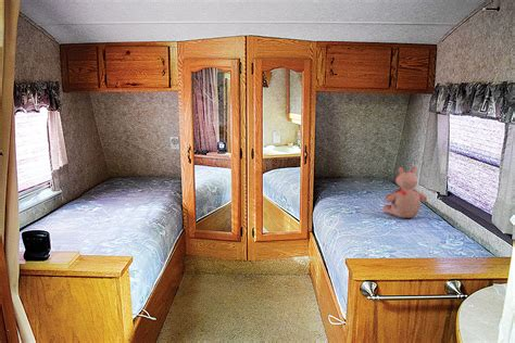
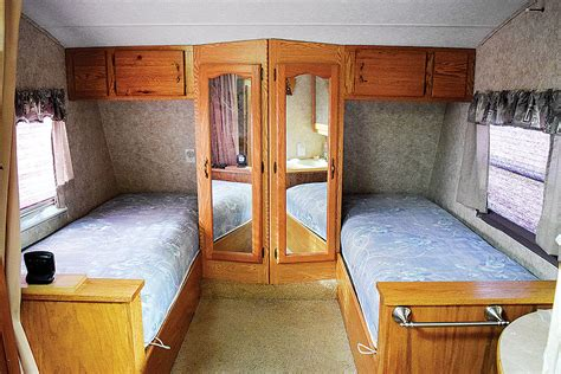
- teddy bear (402, 191)
